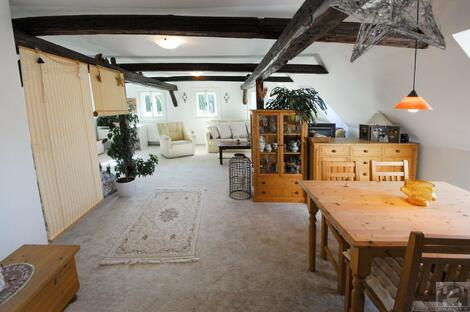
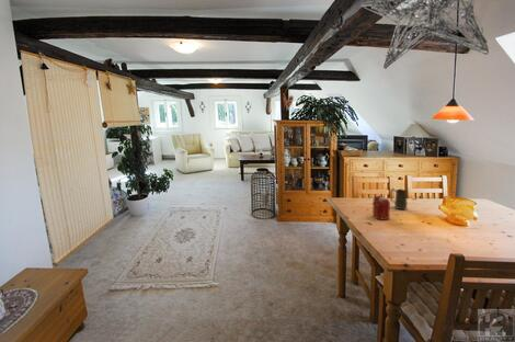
+ candle (380, 206)
+ mug (398, 198)
